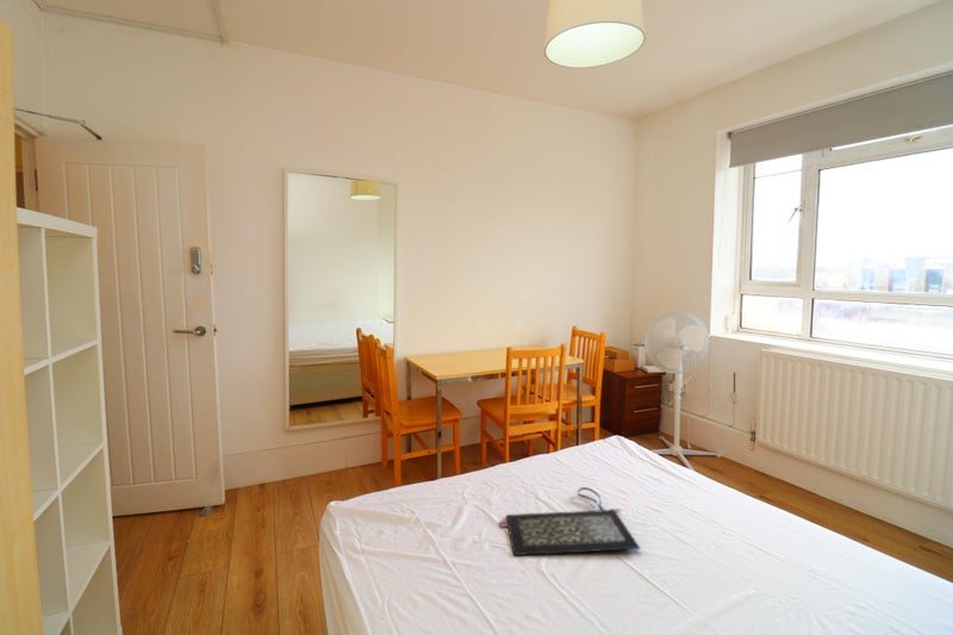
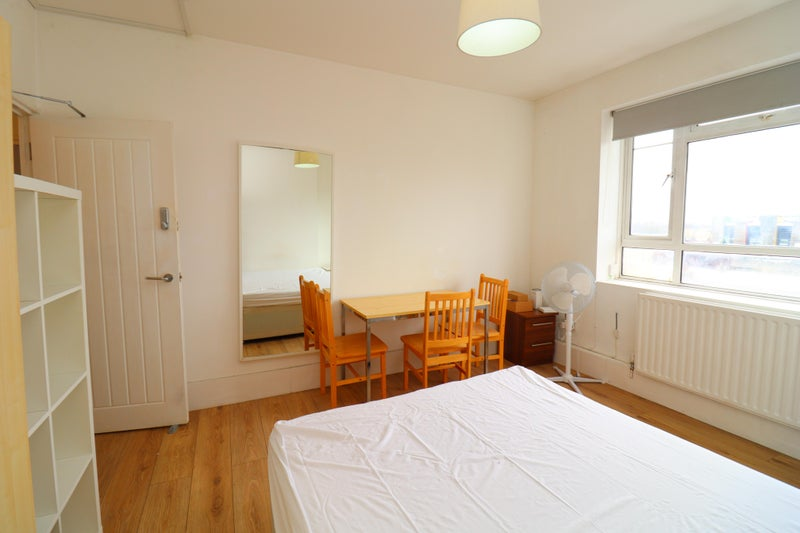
- clutch bag (573, 528)
